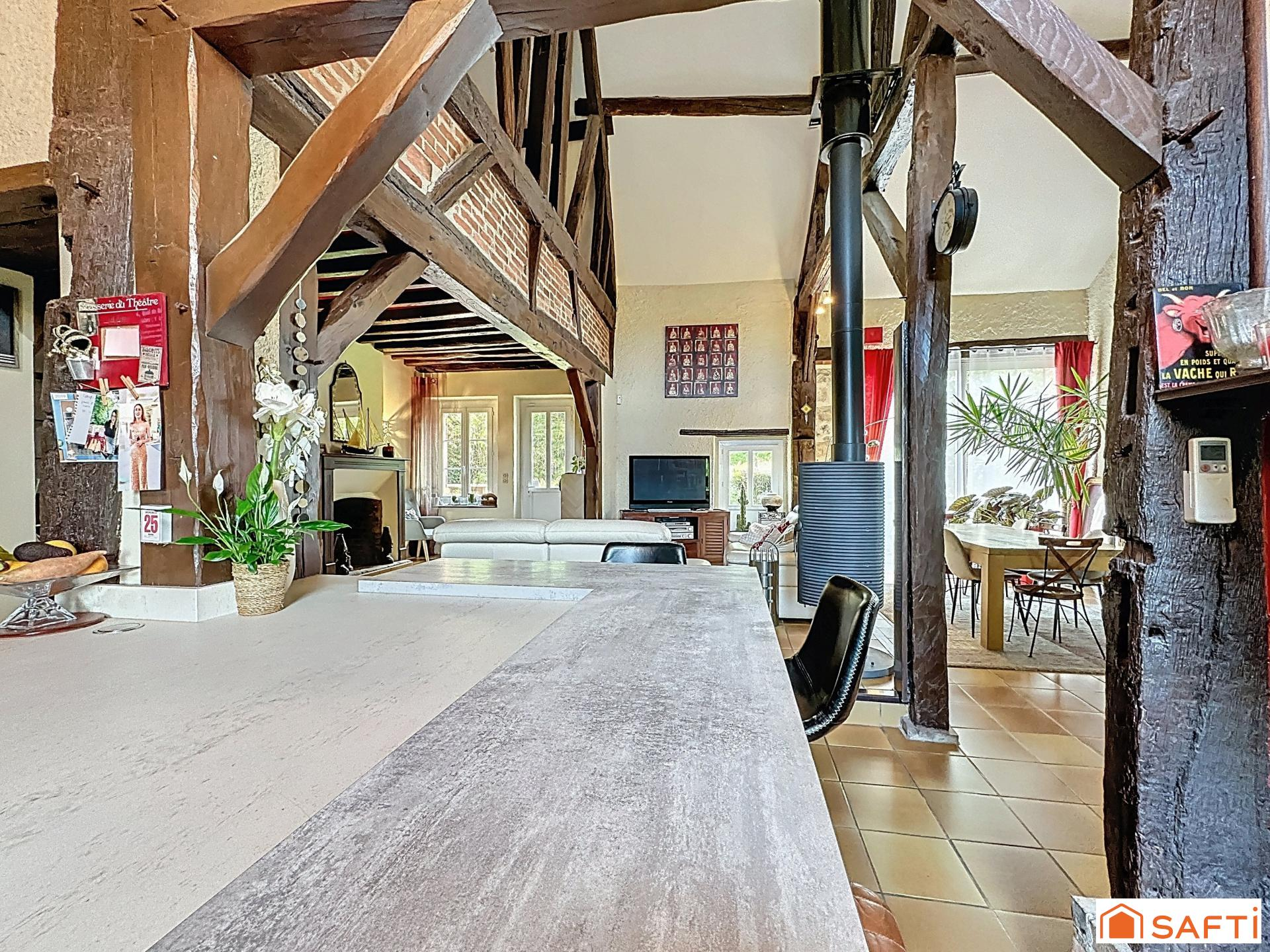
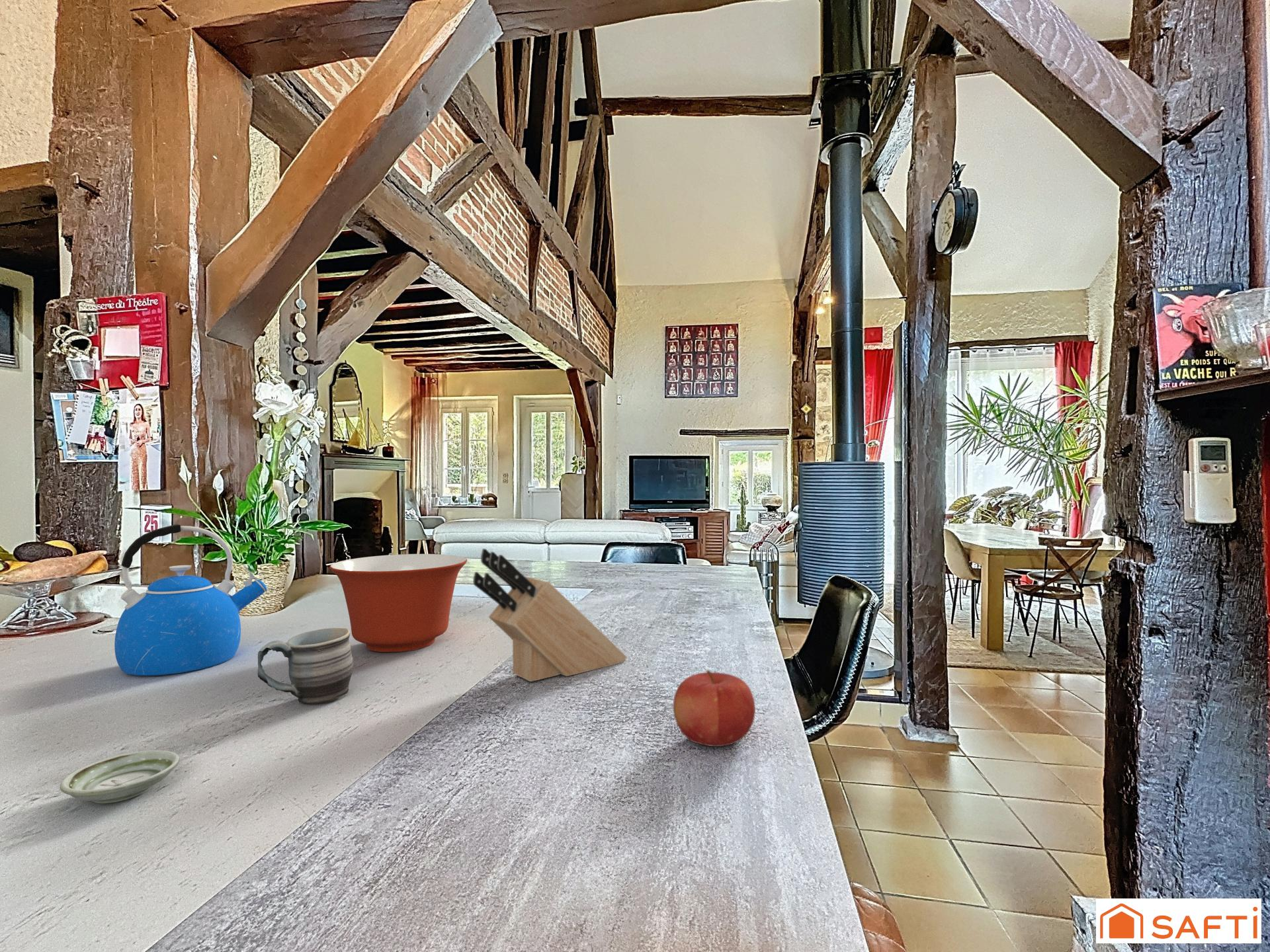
+ kettle (196, 591)
+ knife block (550, 608)
+ saucer (122, 779)
+ mug (309, 668)
+ fruit (714, 704)
+ mixing bowl (401, 602)
